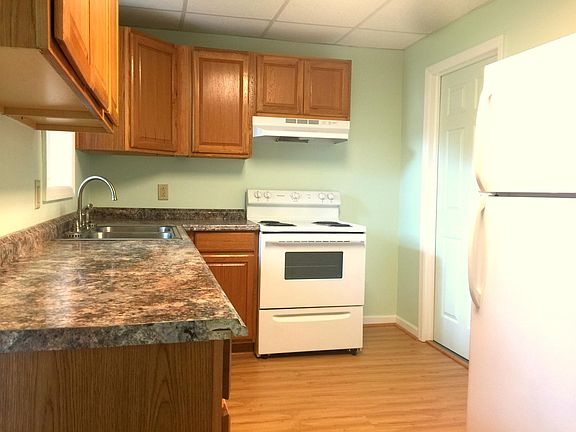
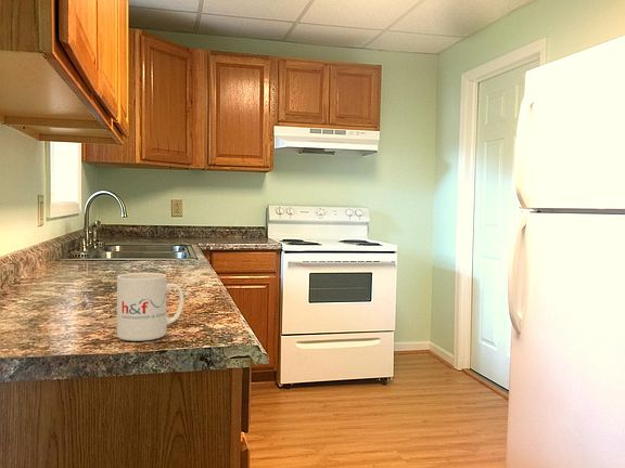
+ mug (151, 304)
